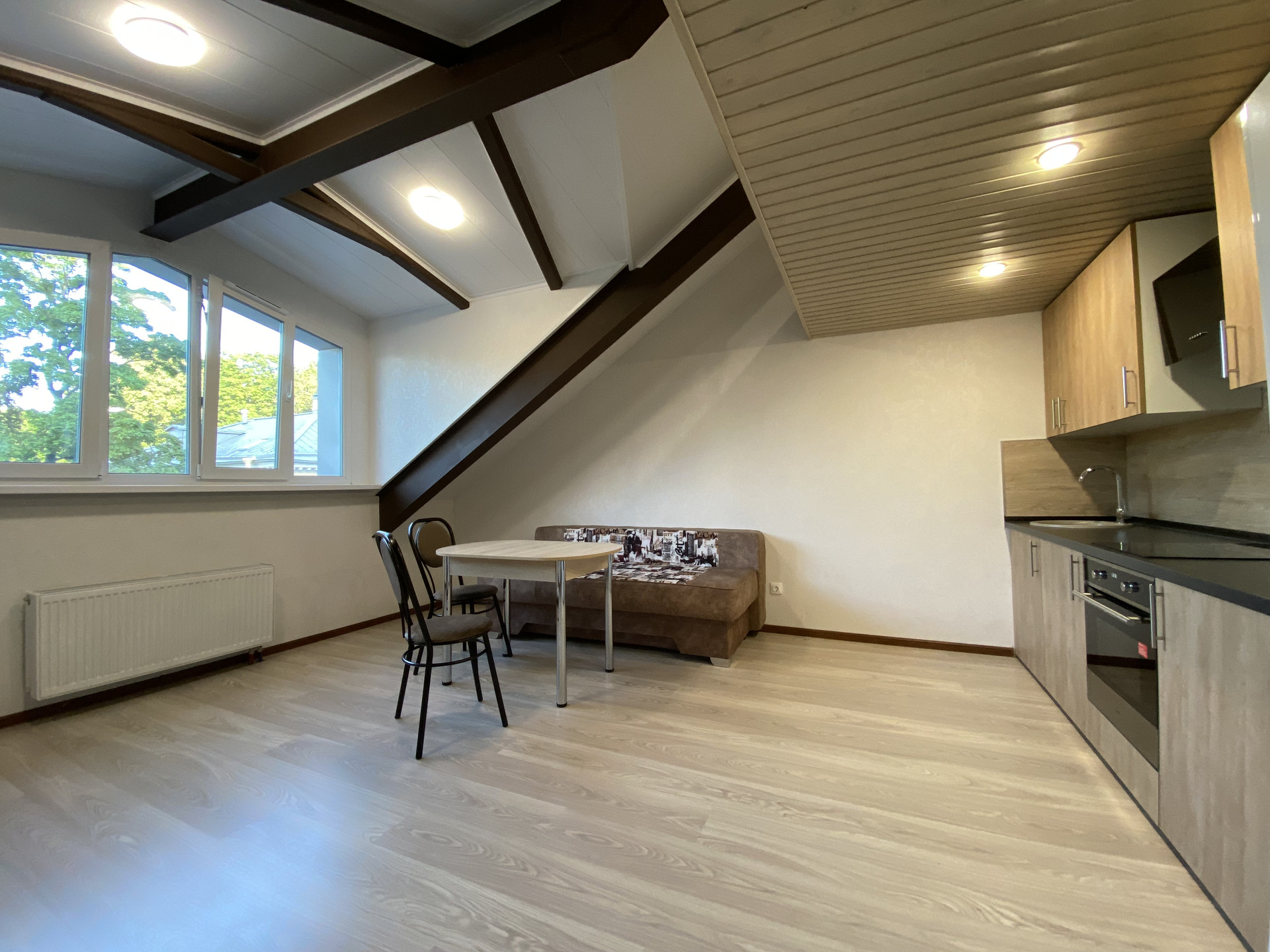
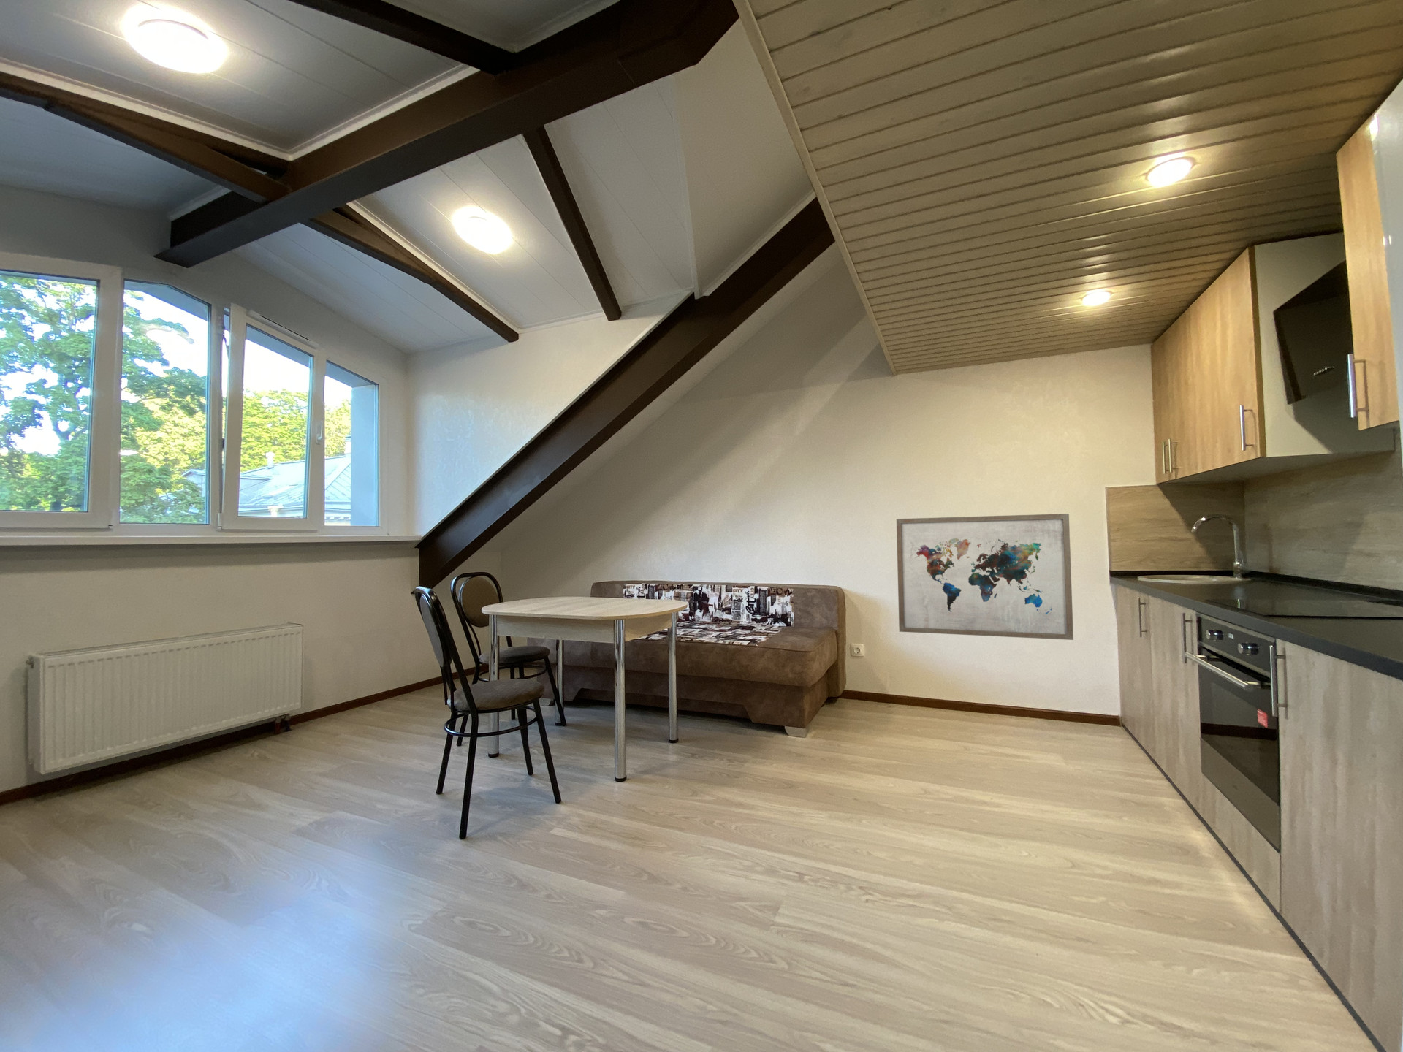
+ wall art (979, 576)
